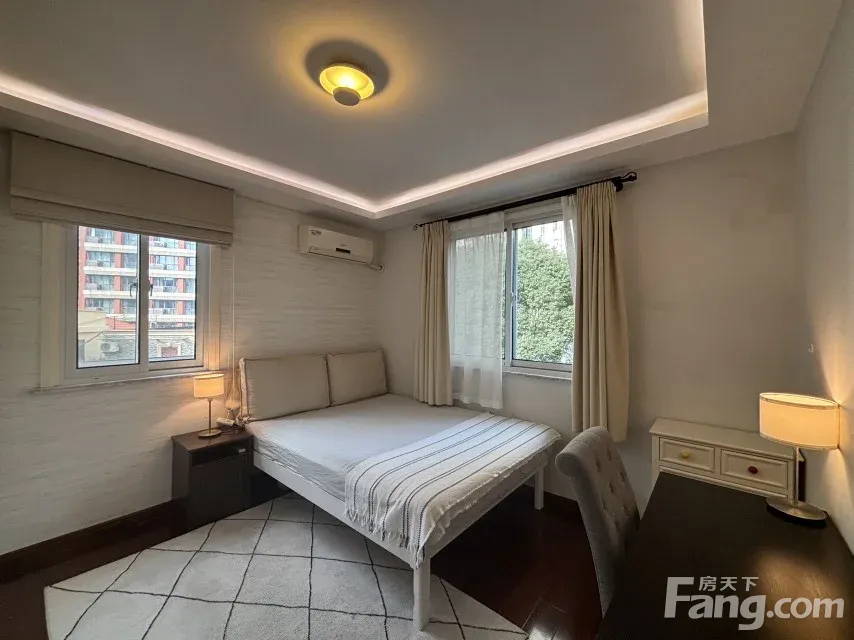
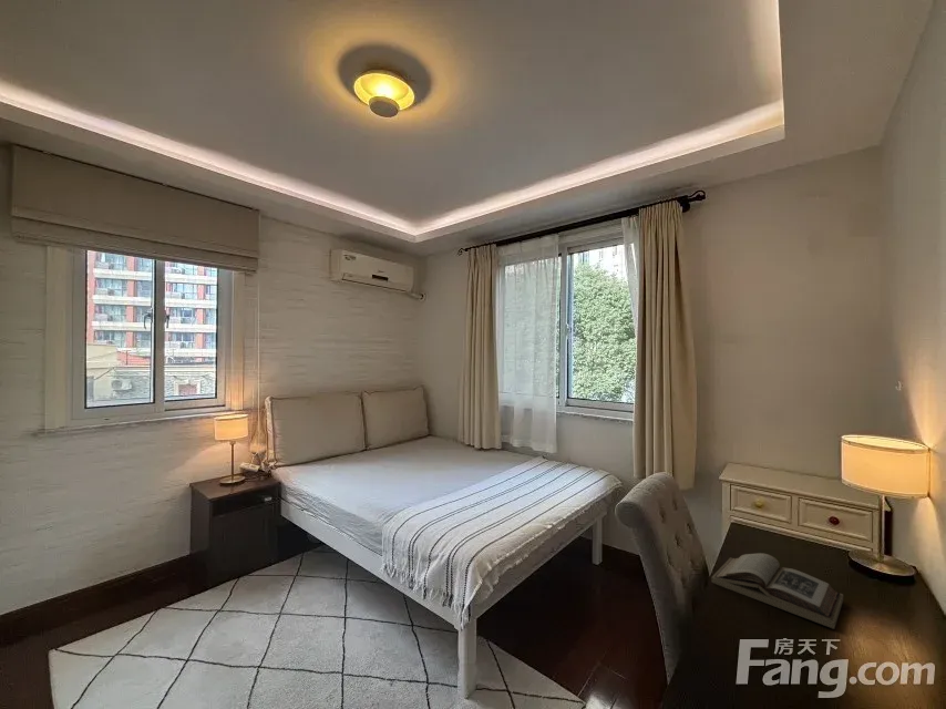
+ book (774, 578)
